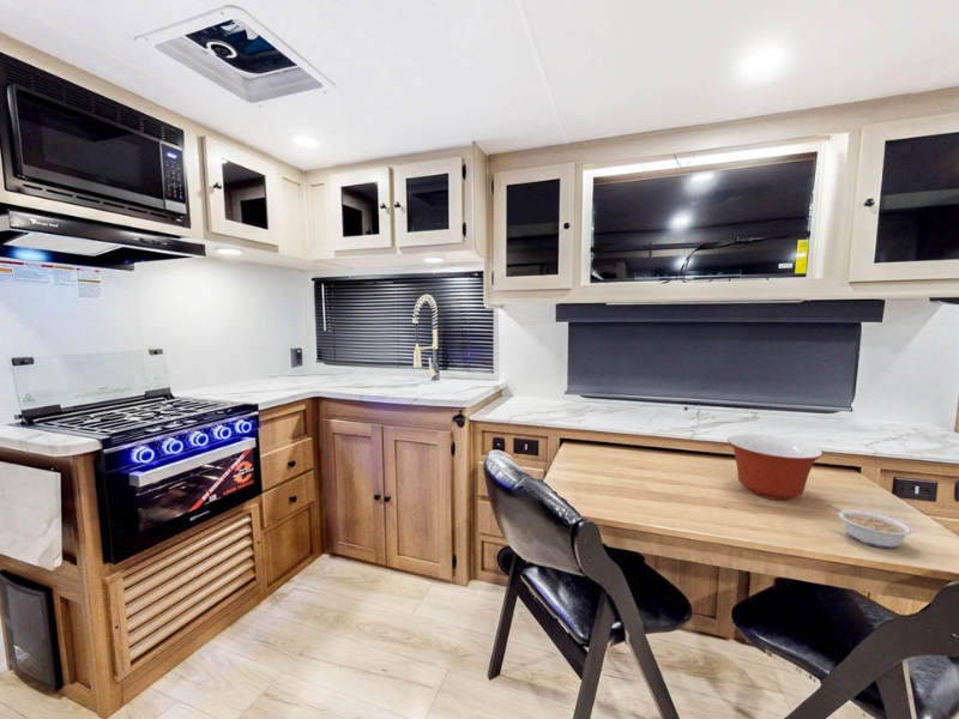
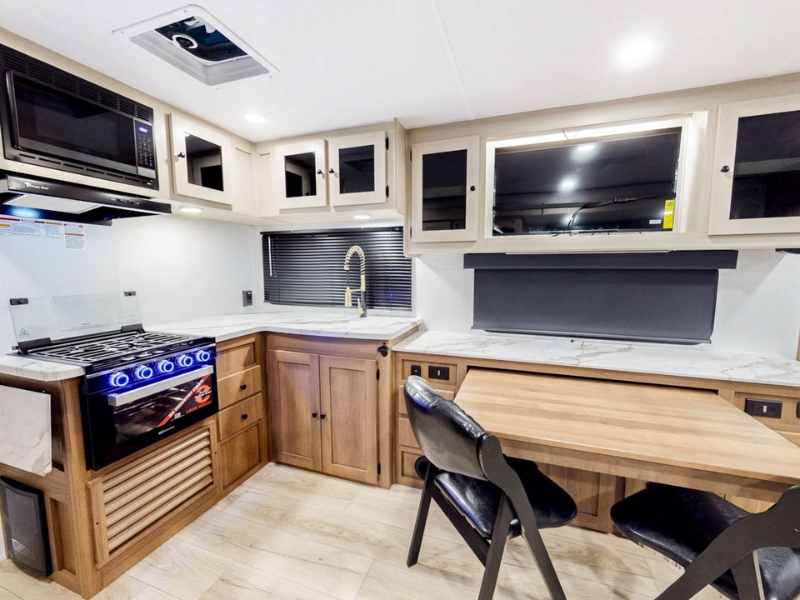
- legume (870, 527)
- mixing bowl (770, 467)
